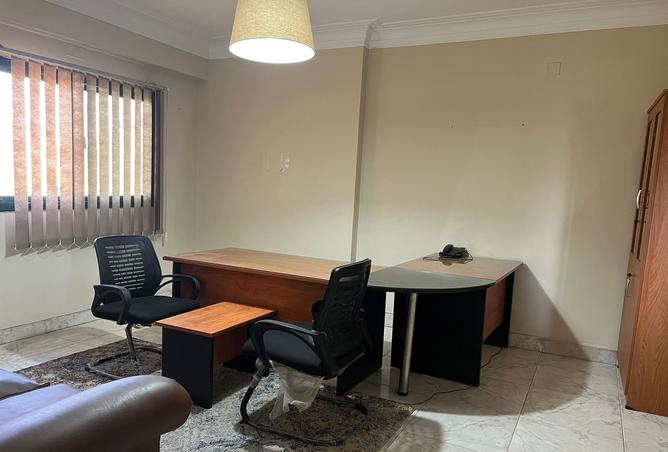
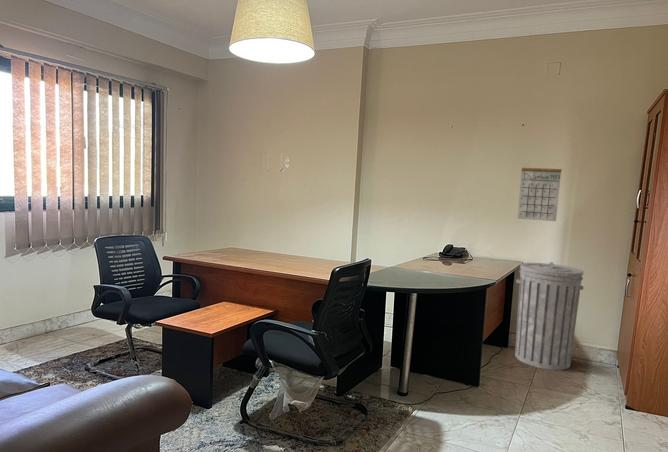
+ trash can (546, 311)
+ calendar (539, 188)
